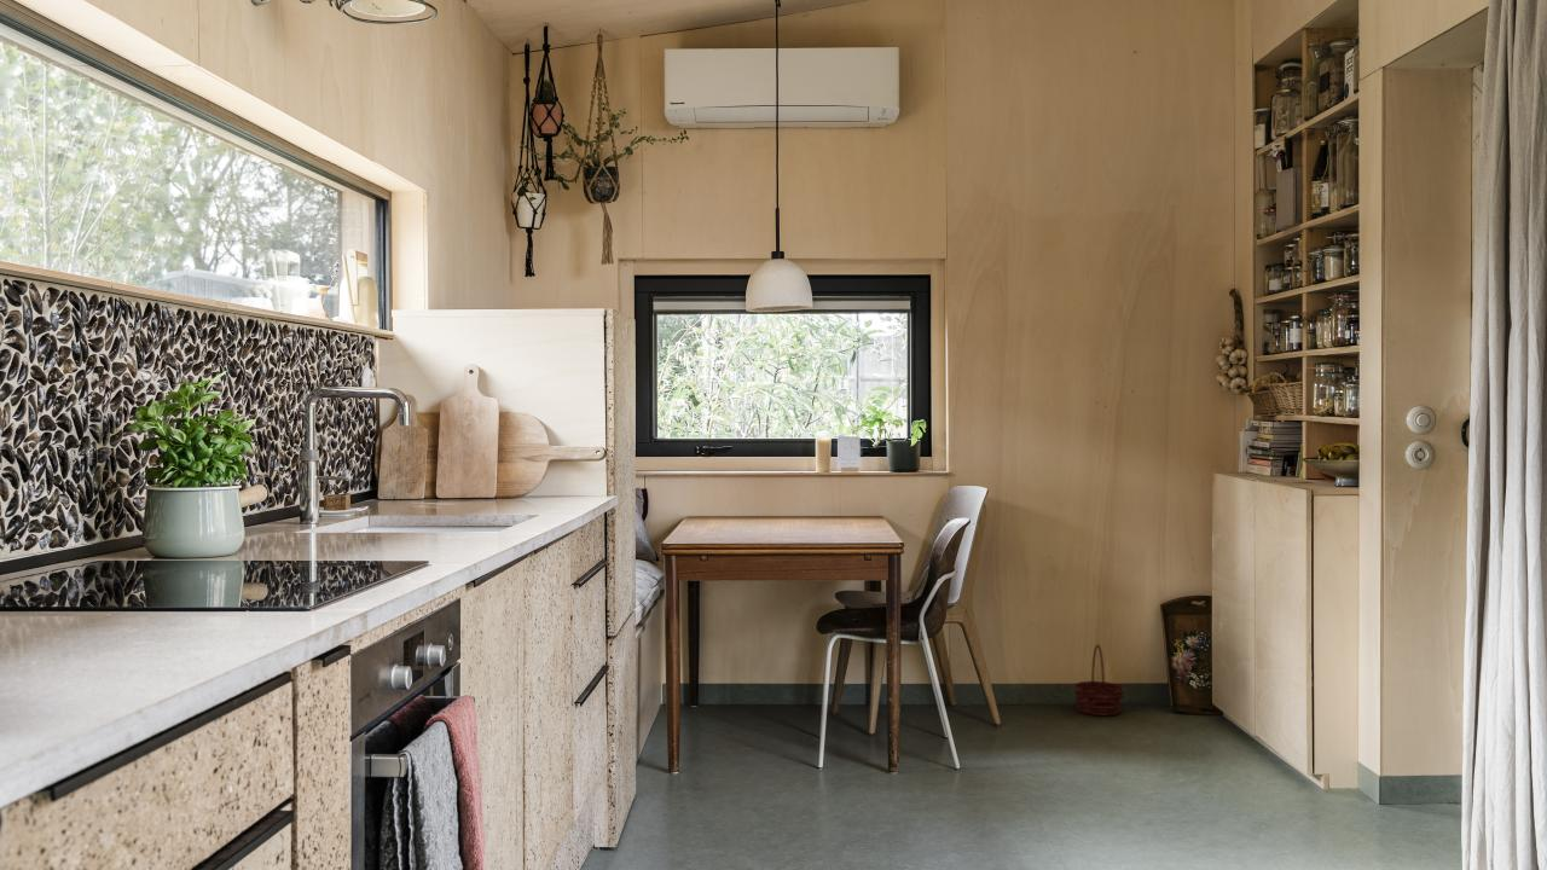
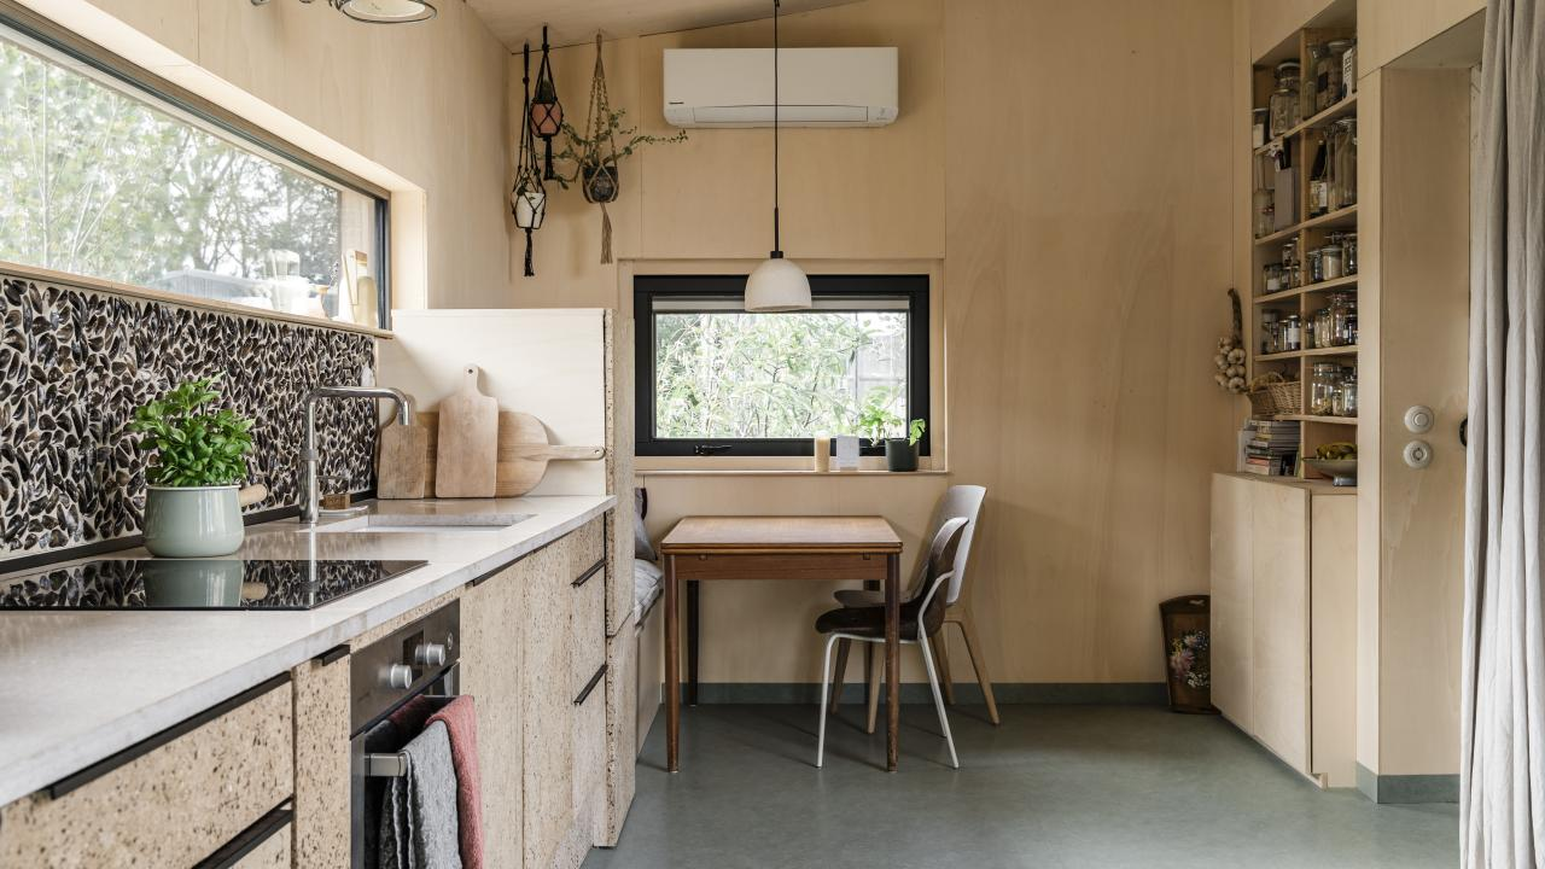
- basket (1102, 677)
